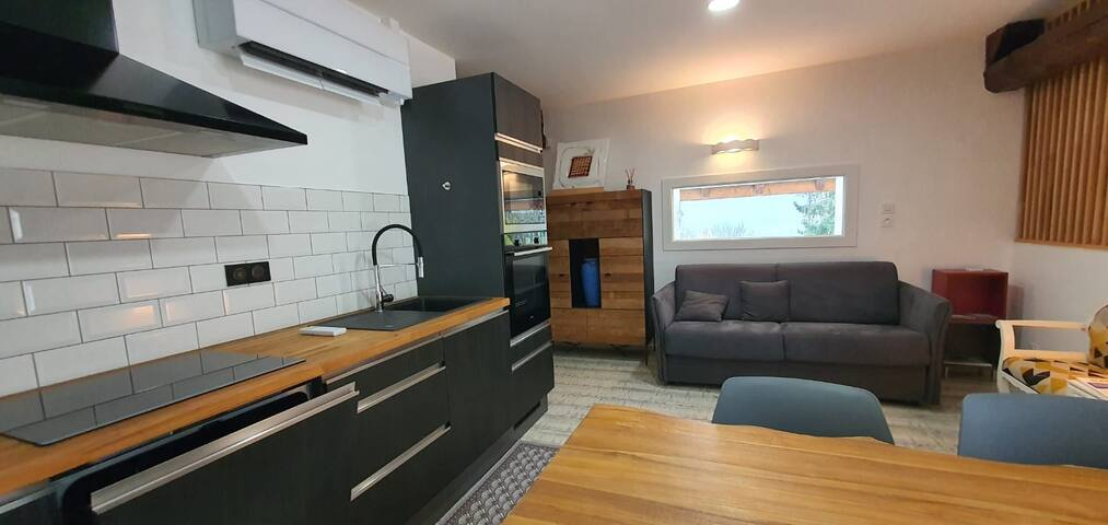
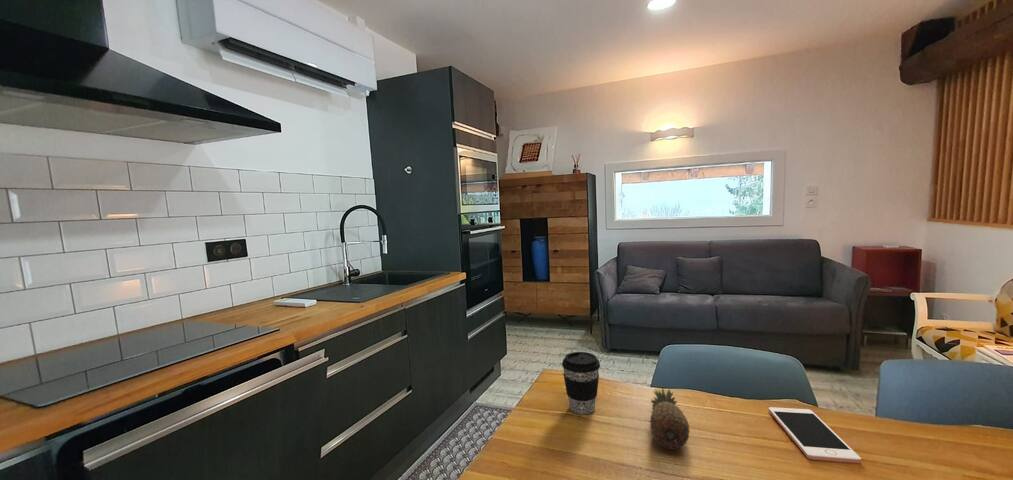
+ coffee cup (581, 383)
+ cell phone (809, 432)
+ fruit (667, 413)
